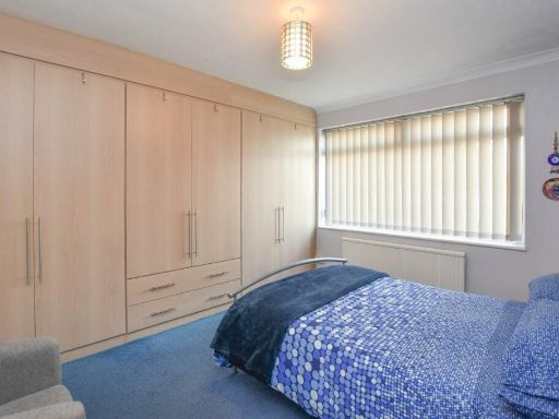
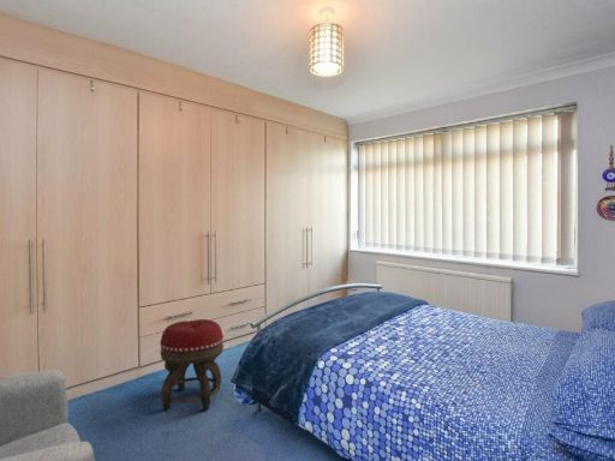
+ footstool (192, 361)
